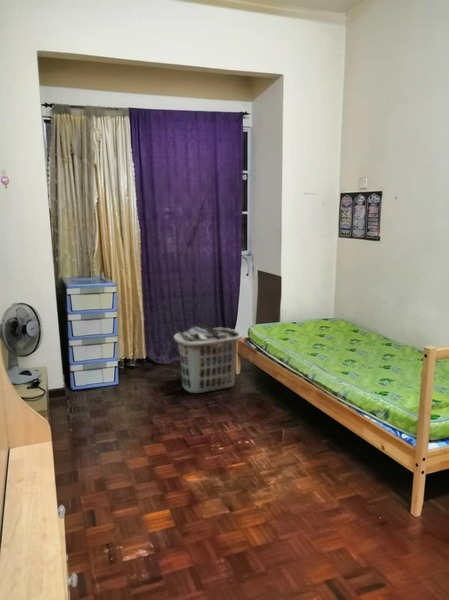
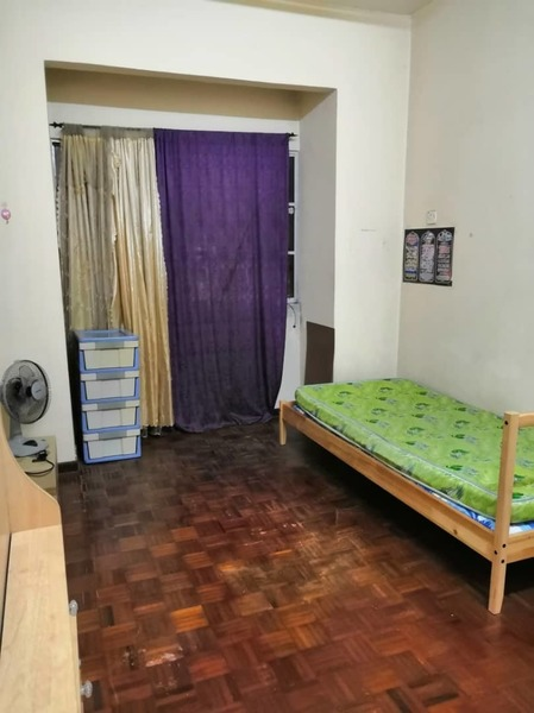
- clothes hamper (208, 355)
